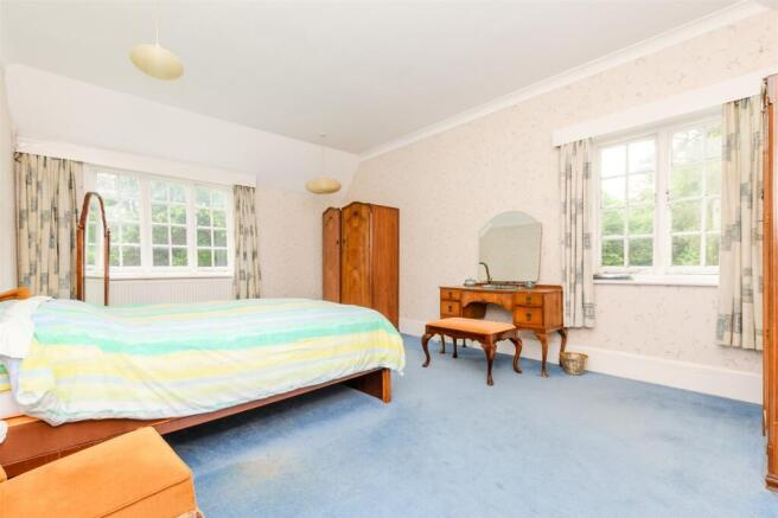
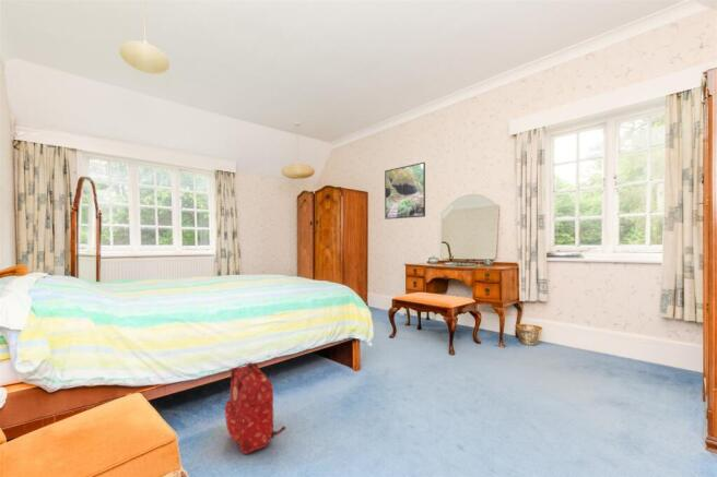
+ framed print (403, 192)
+ backpack (255, 398)
